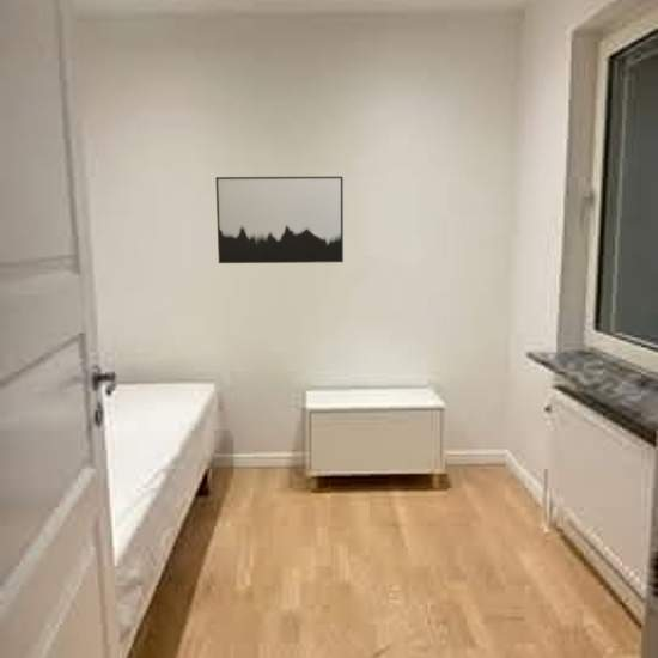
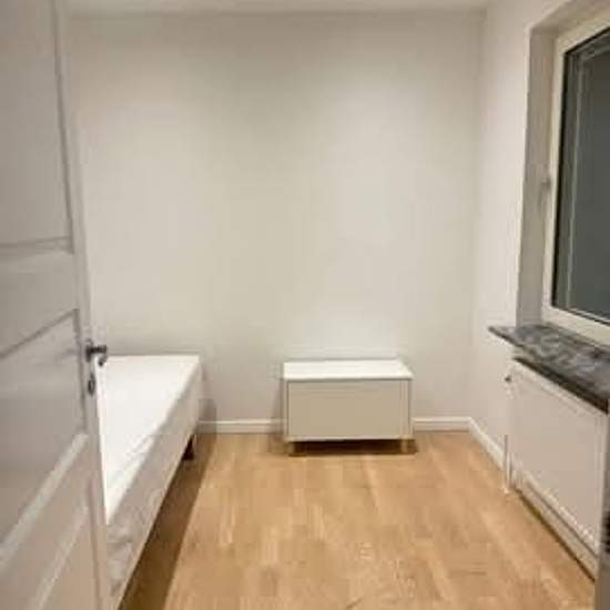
- wall art (280, 220)
